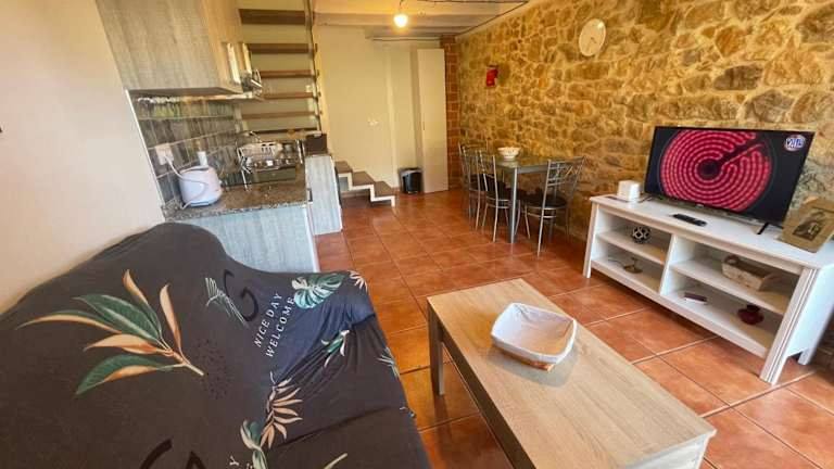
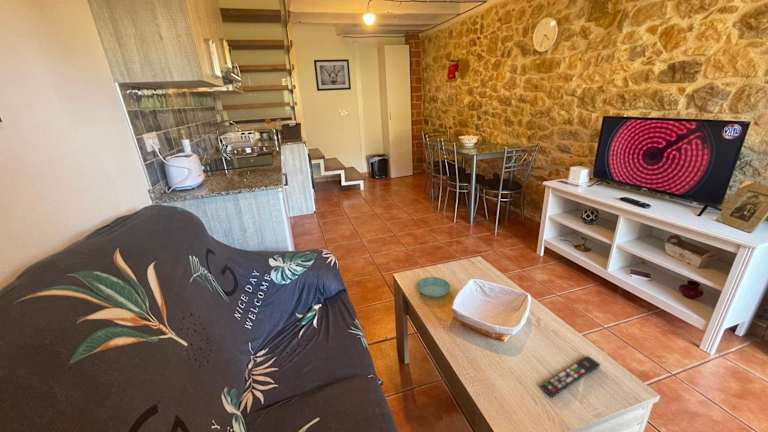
+ remote control (571, 375)
+ wall art (332, 75)
+ saucer (433, 288)
